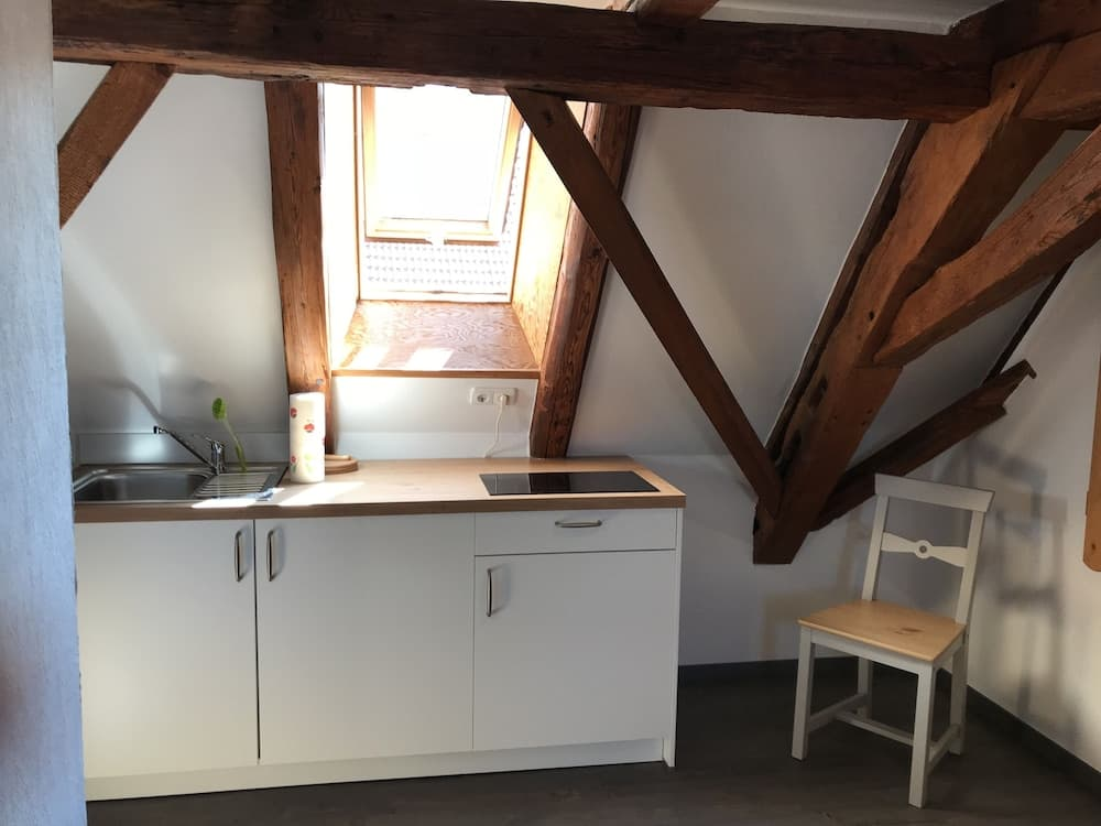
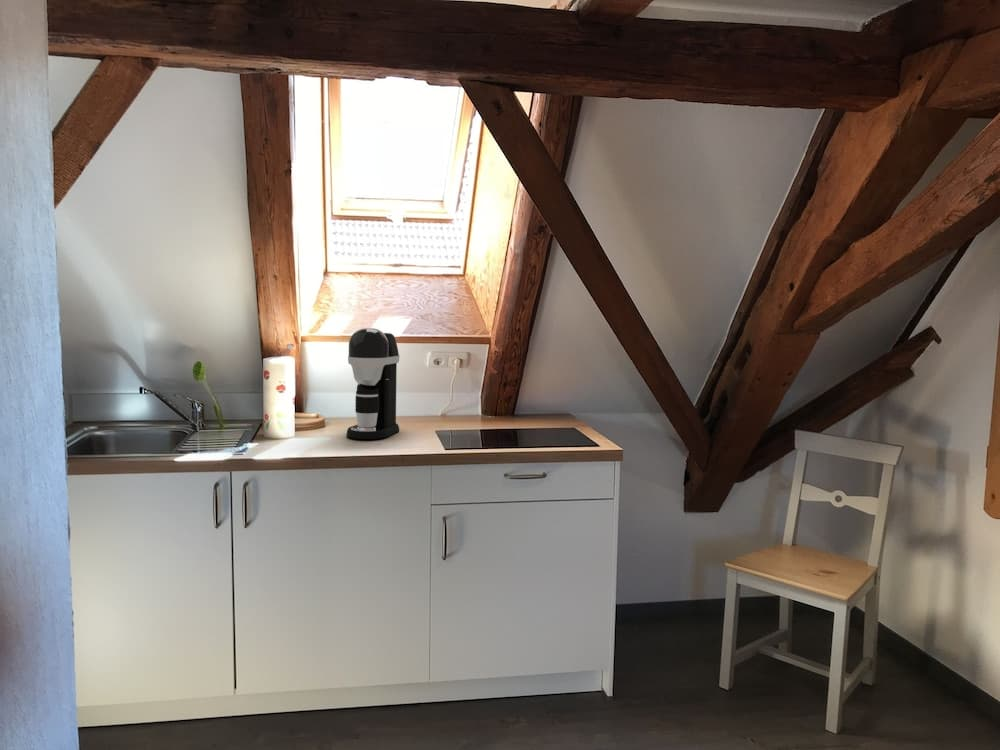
+ coffee maker (374, 380)
